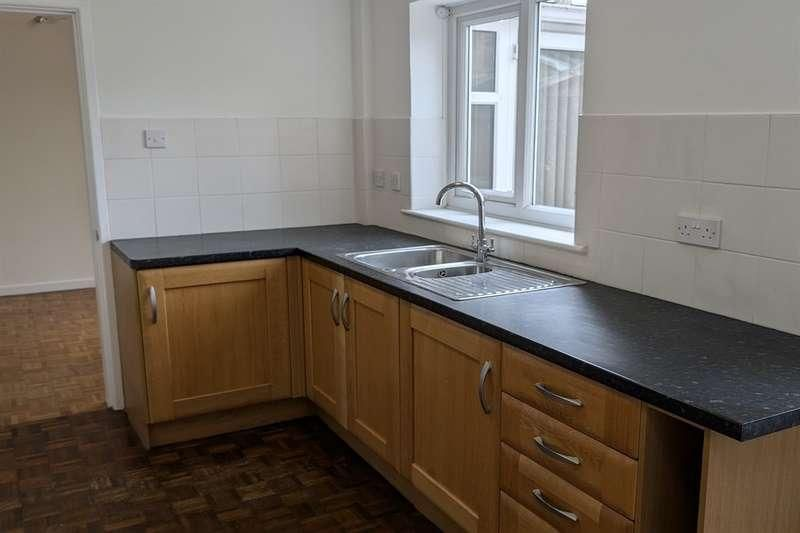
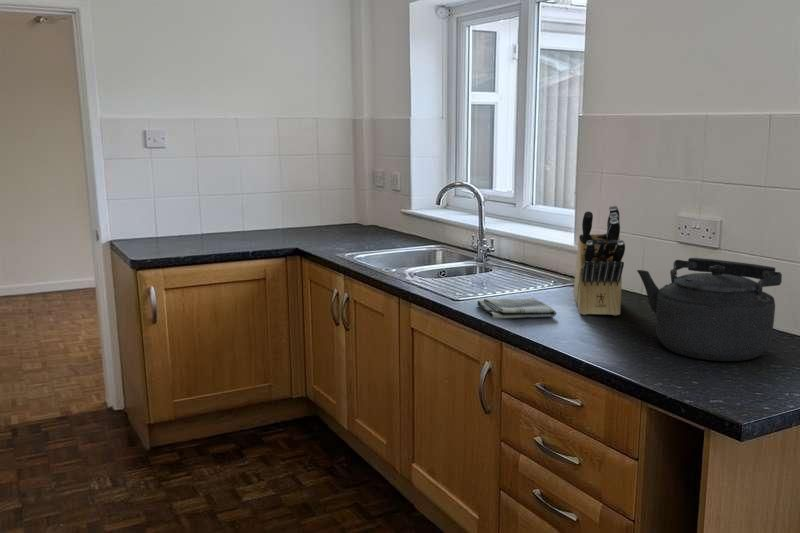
+ dish towel (514, 306)
+ kettle (711, 306)
+ knife block (598, 255)
